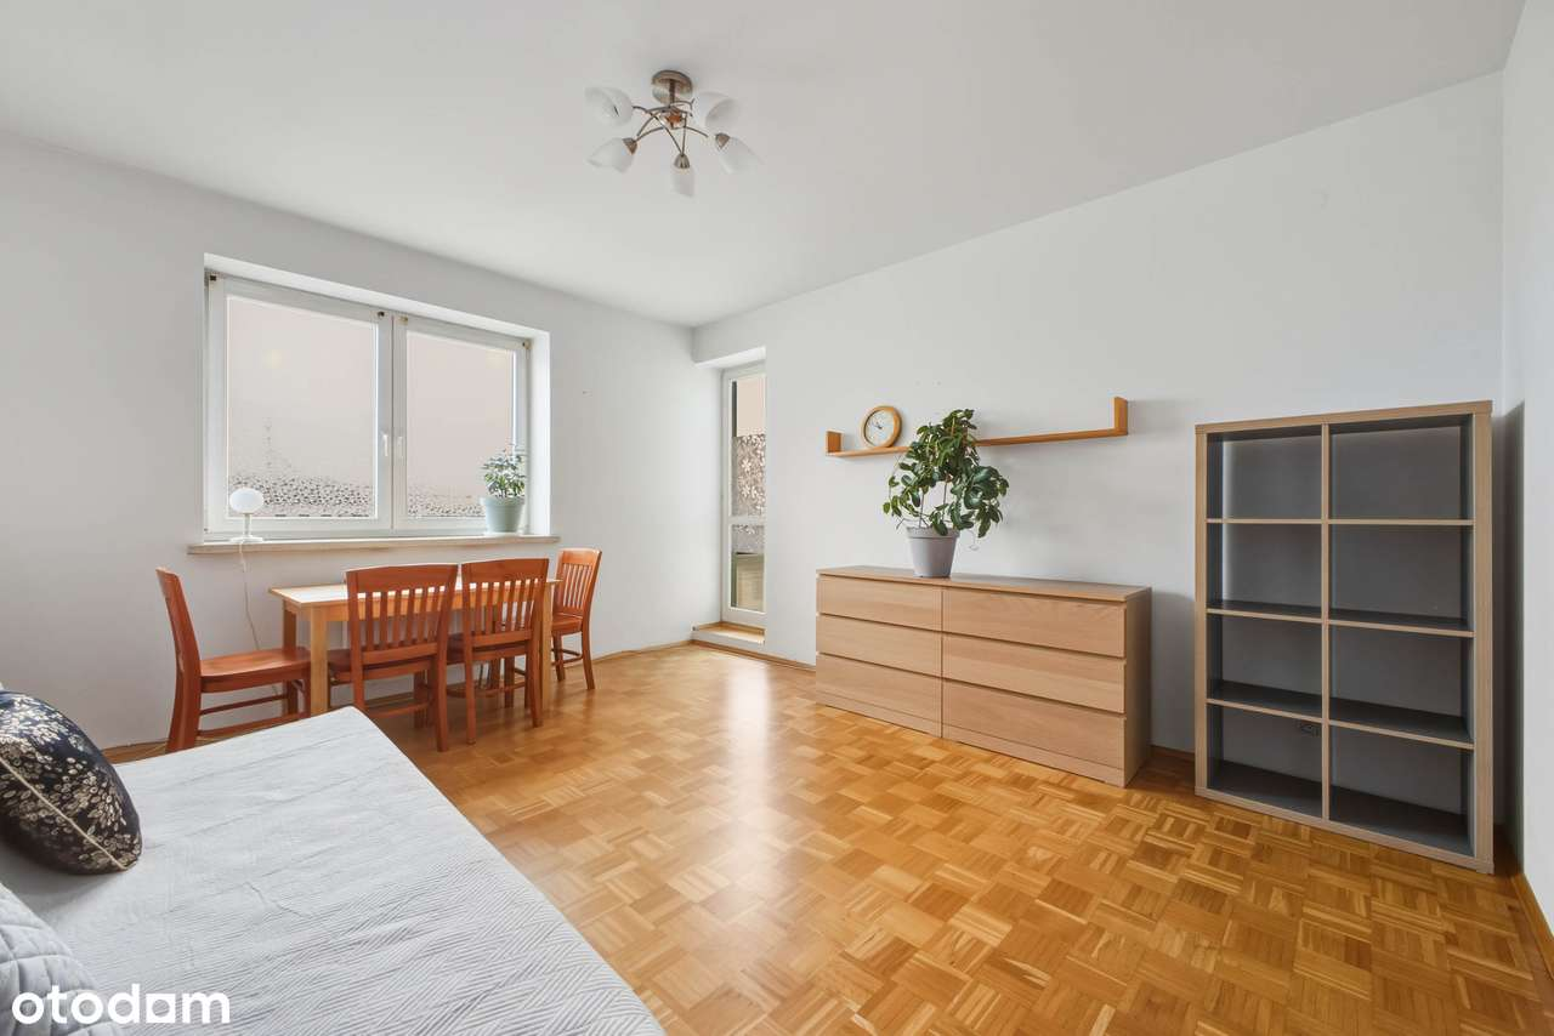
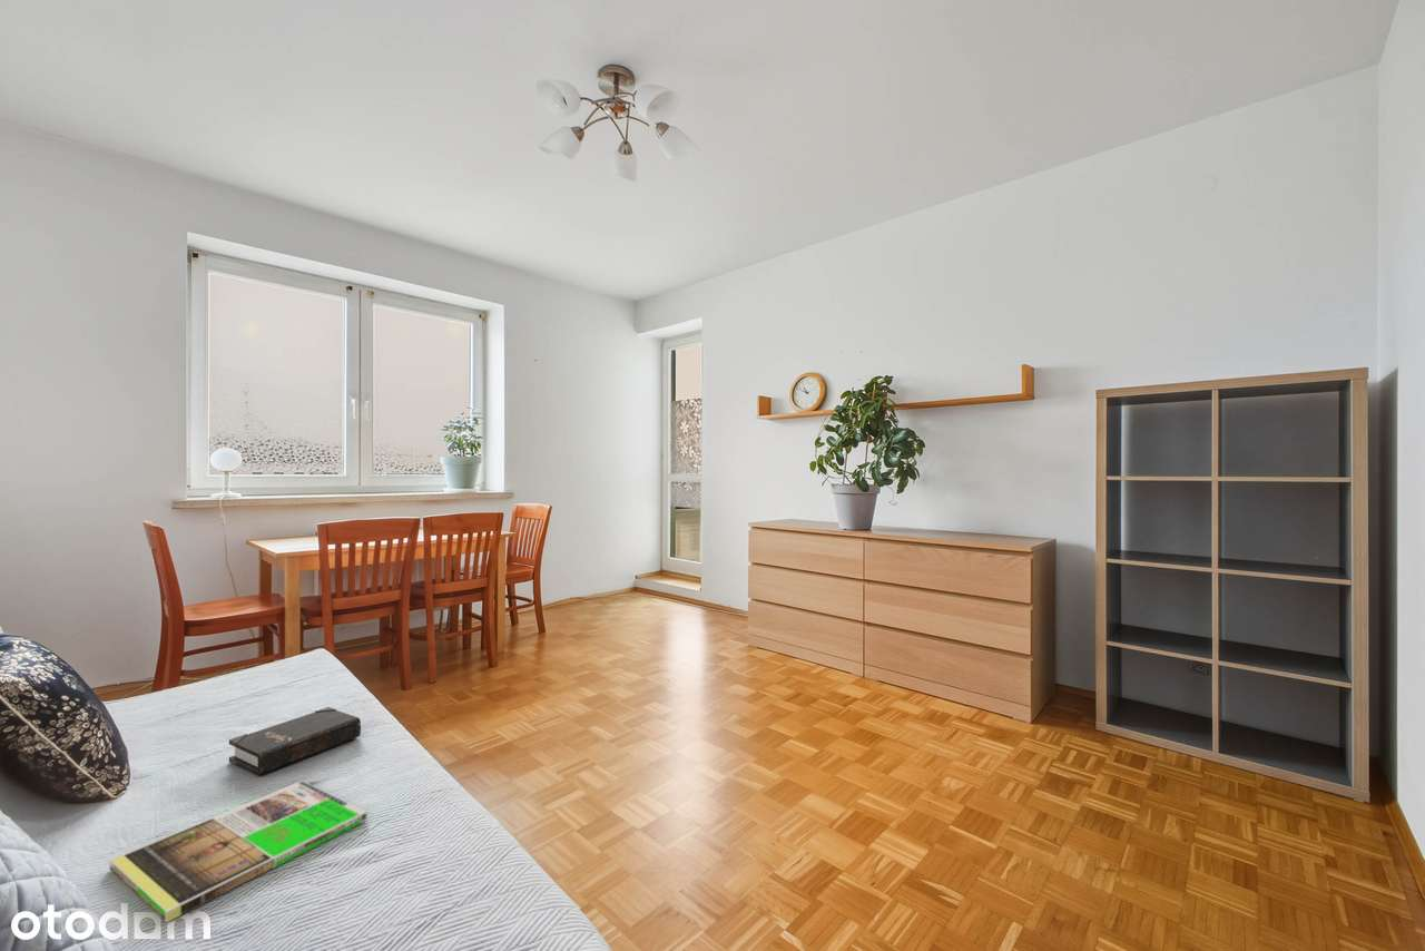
+ hardback book (297, 738)
+ magazine (246, 839)
